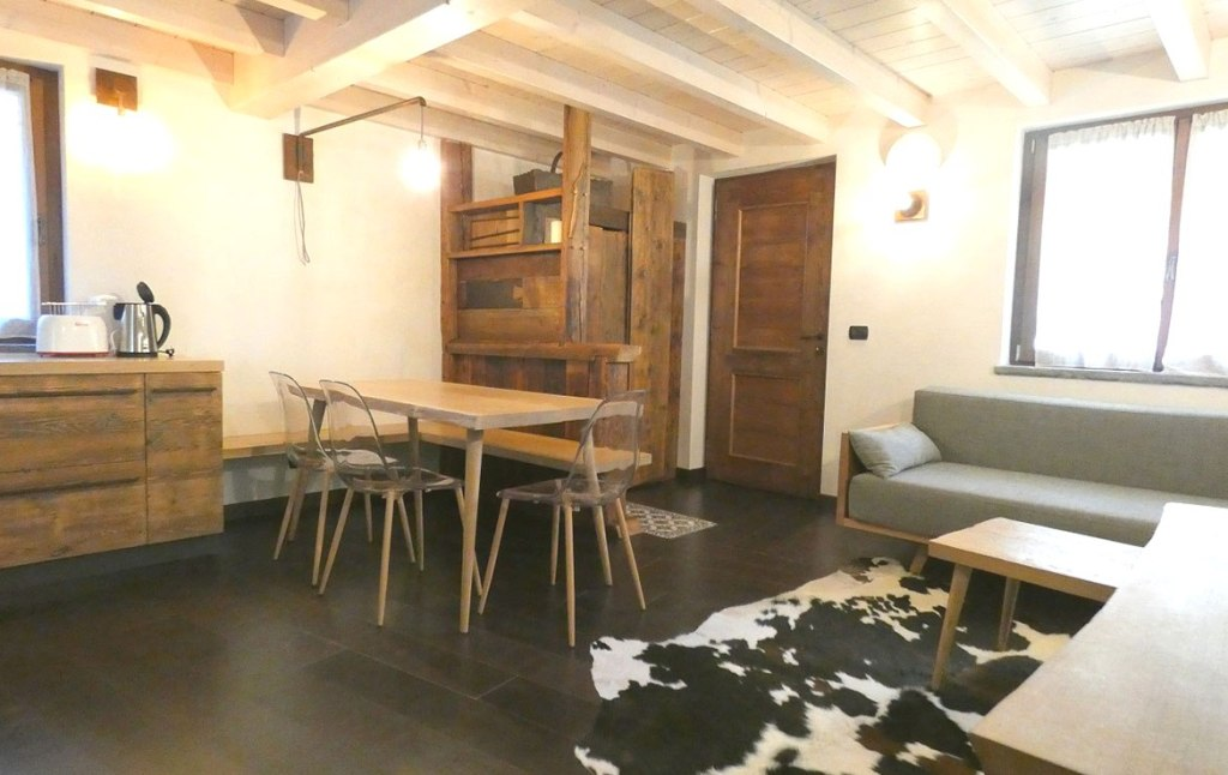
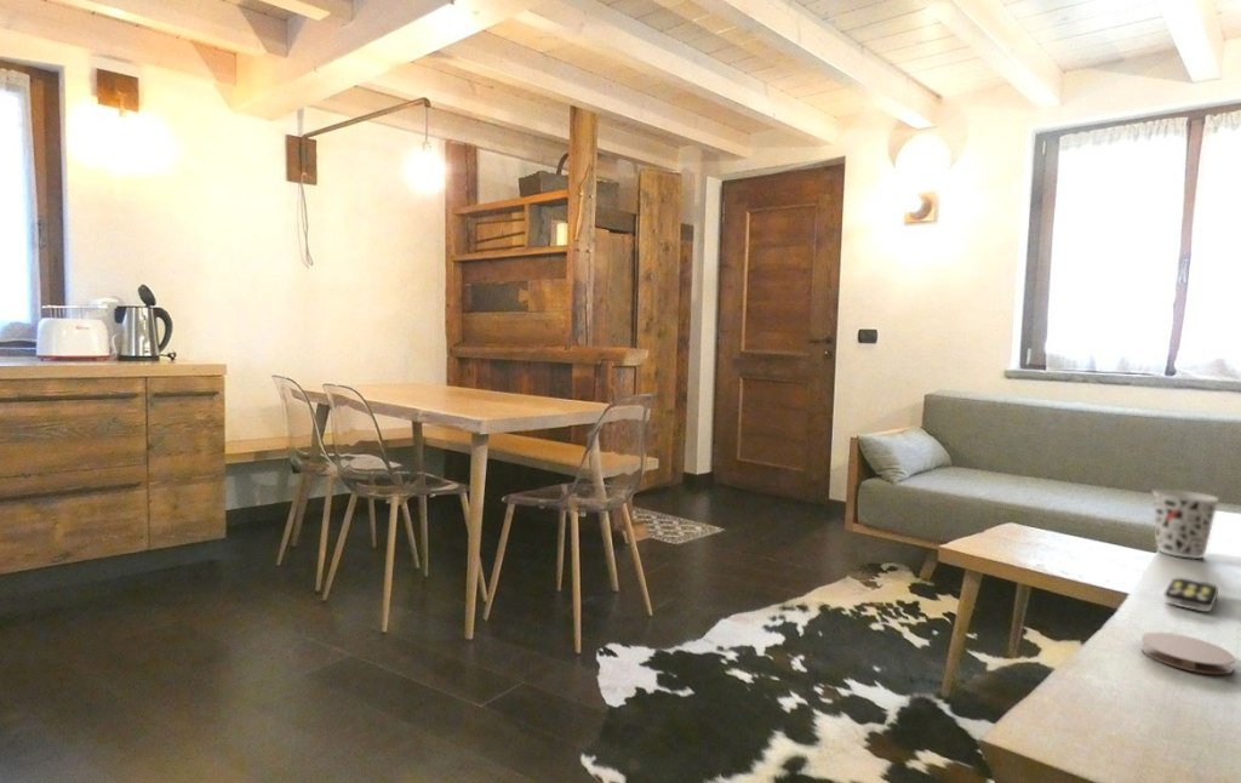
+ cup (1182, 524)
+ coaster (1185, 652)
+ remote control (1190, 593)
